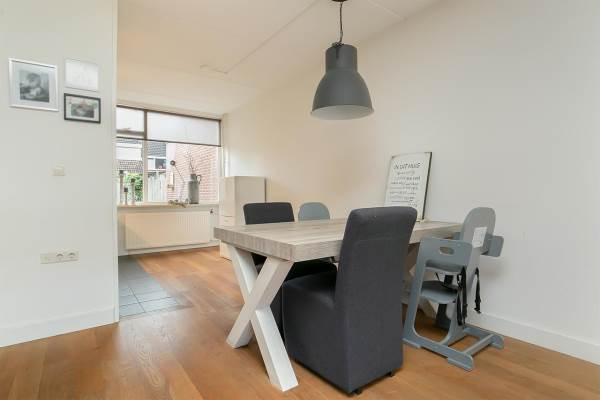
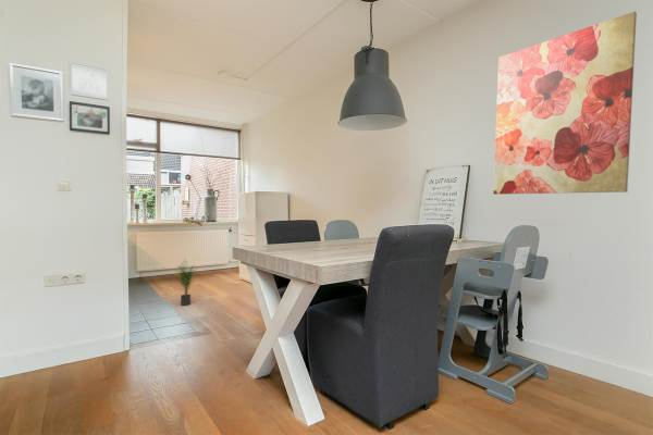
+ potted plant (186, 282)
+ wall art (554, 115)
